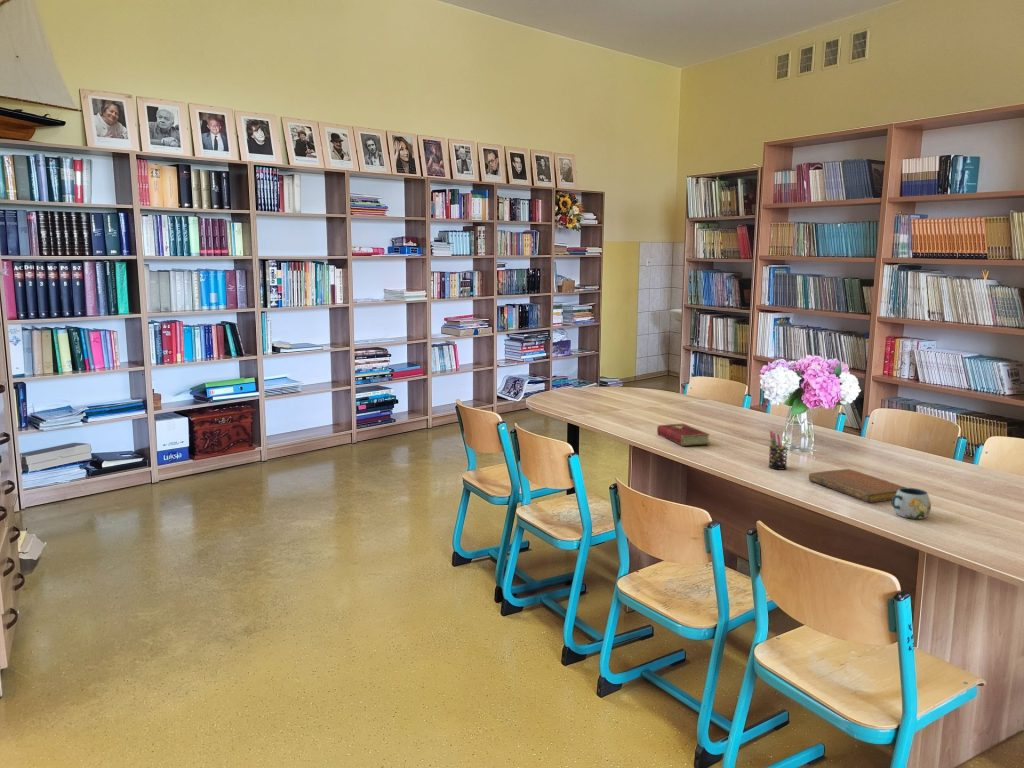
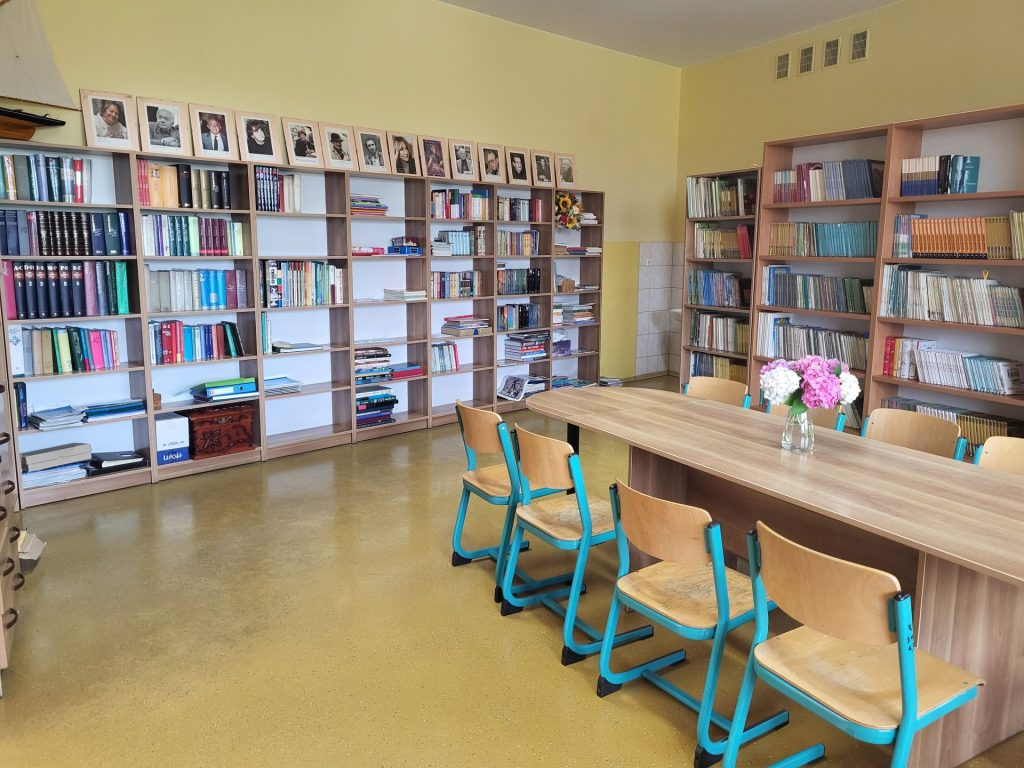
- hardcover book (682, 434)
- pen holder (776, 450)
- mug (908, 503)
- notebook (857, 484)
